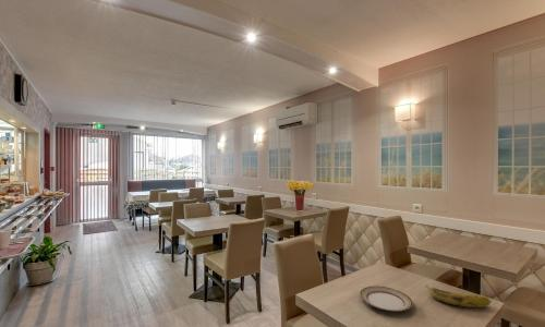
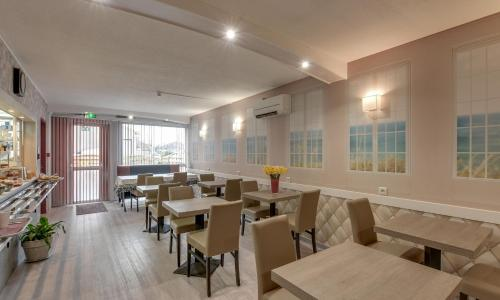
- plate (385, 299)
- fruit (457, 294)
